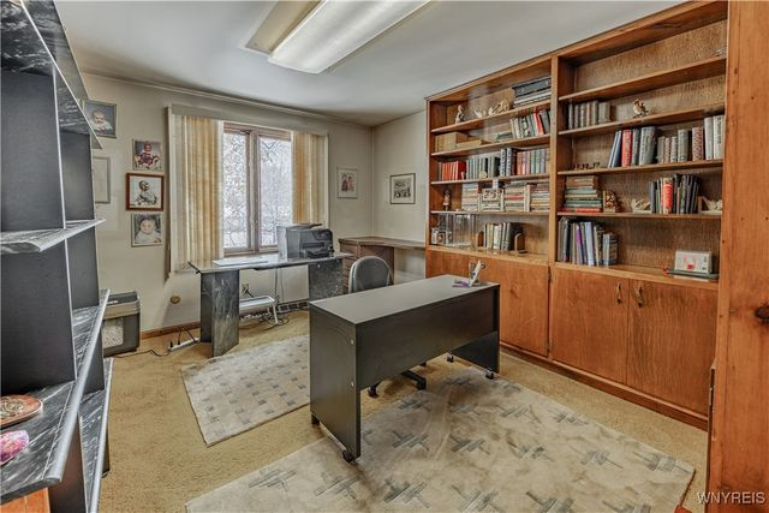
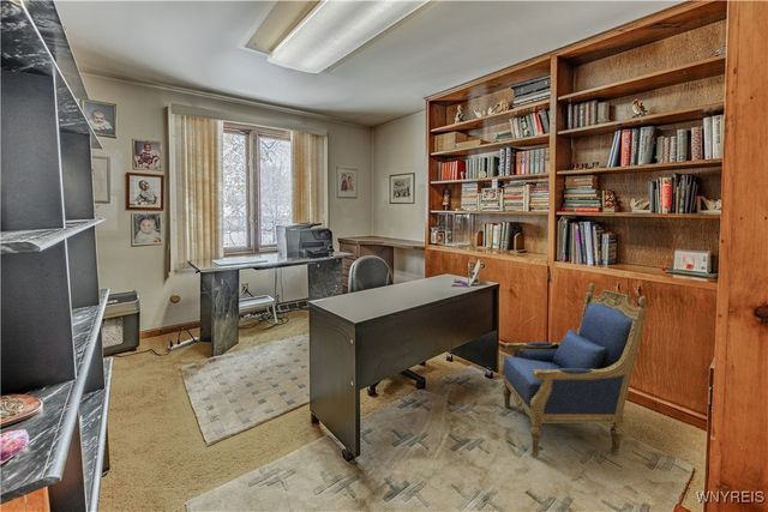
+ armchair (565, 351)
